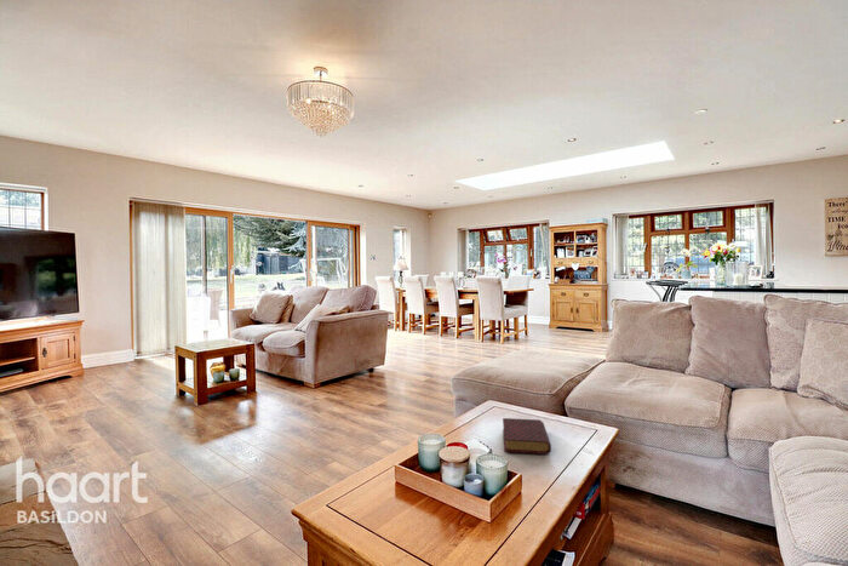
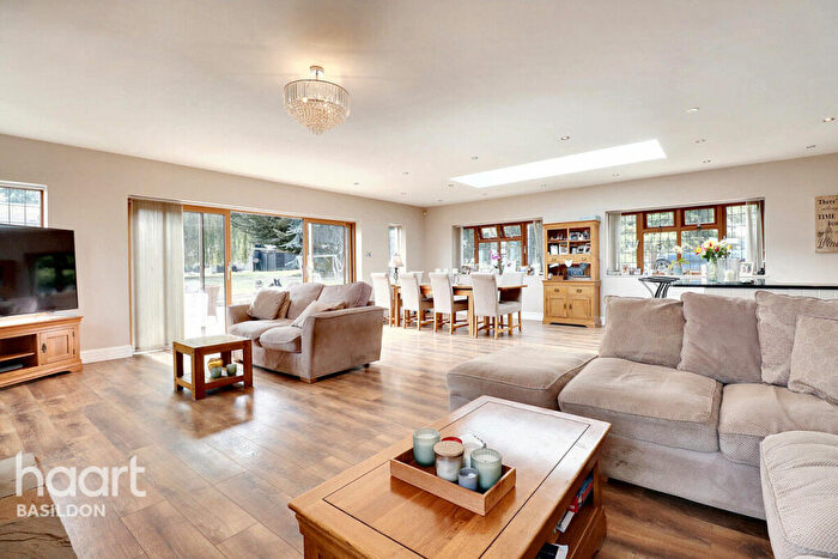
- book (525, 434)
